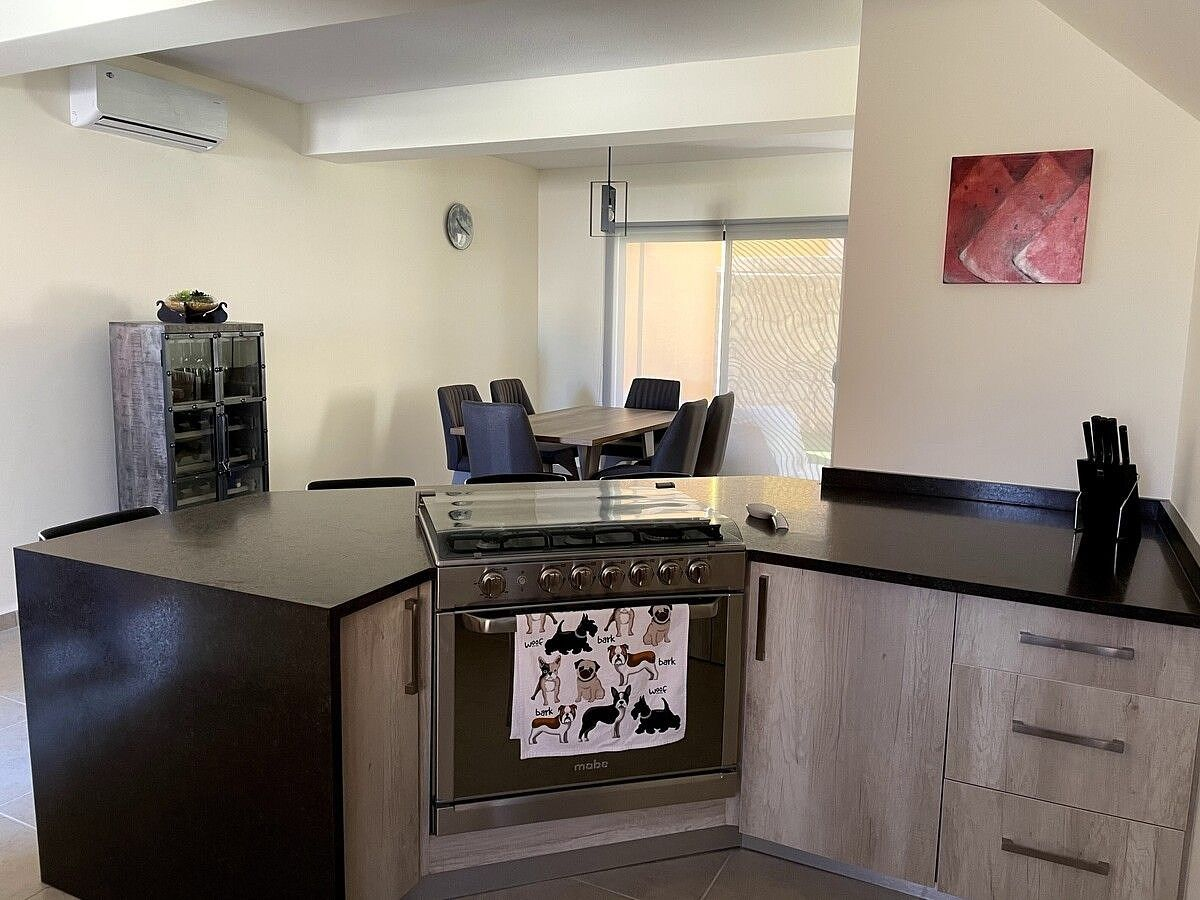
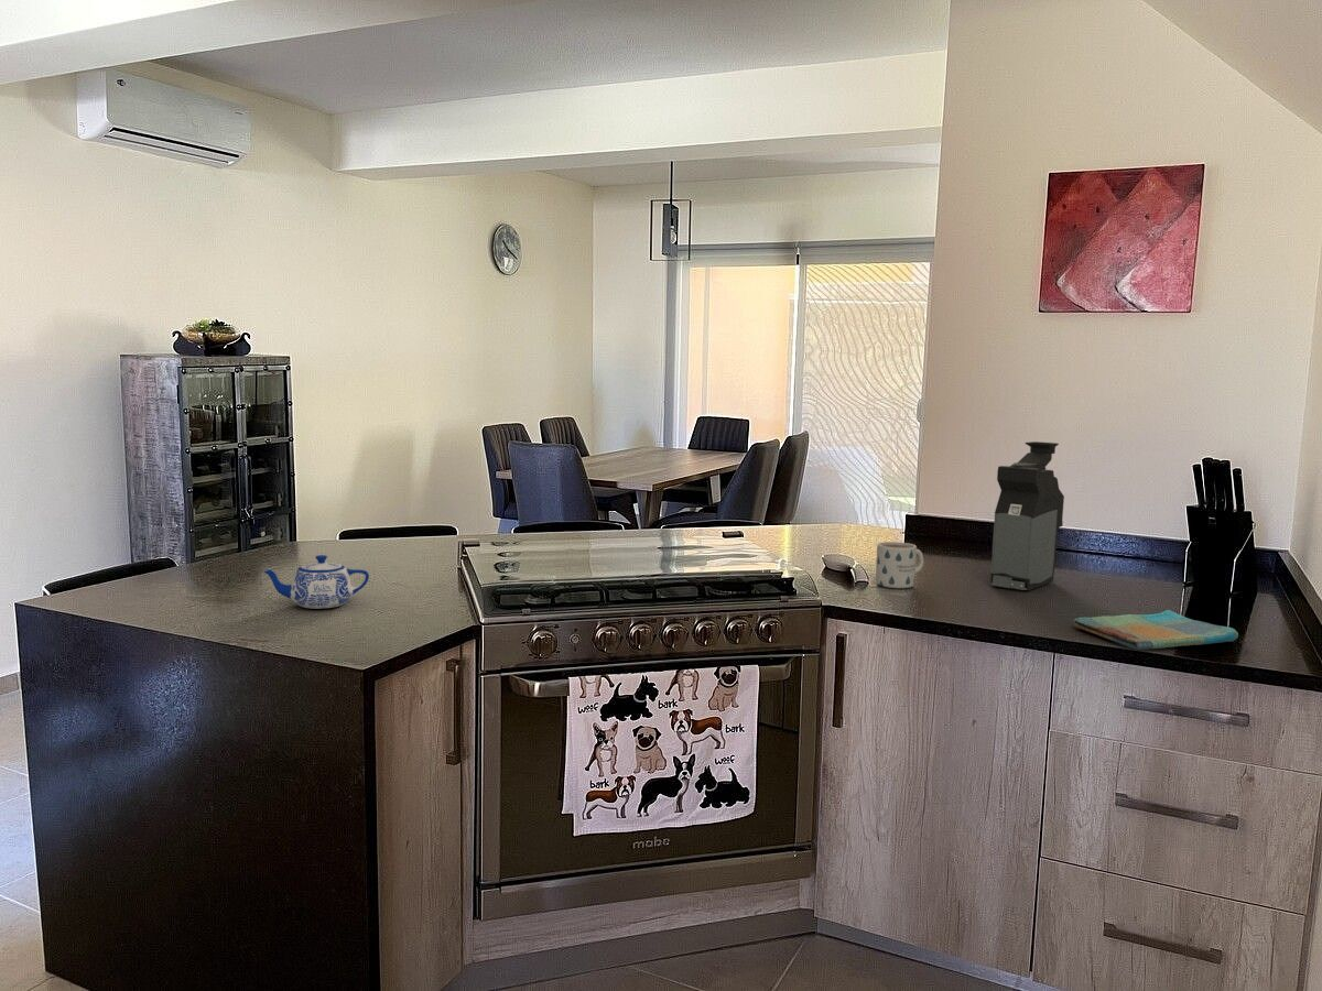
+ mug (901, 564)
+ dish towel (1155, 629)
+ coffee maker (1028, 513)
+ teapot (316, 580)
